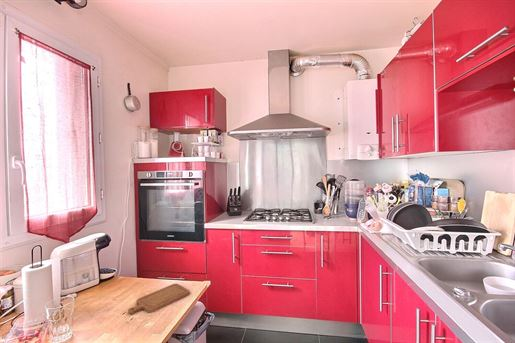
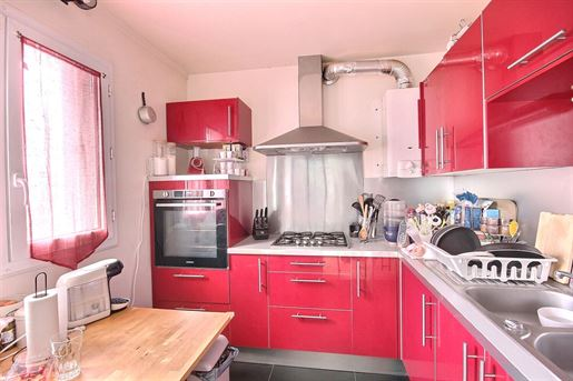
- chopping board (158, 298)
